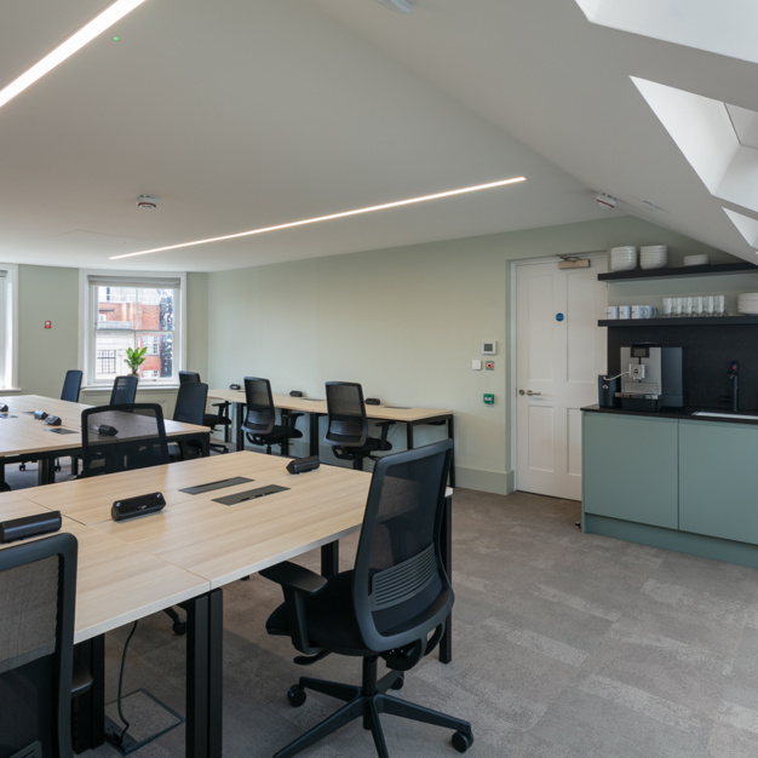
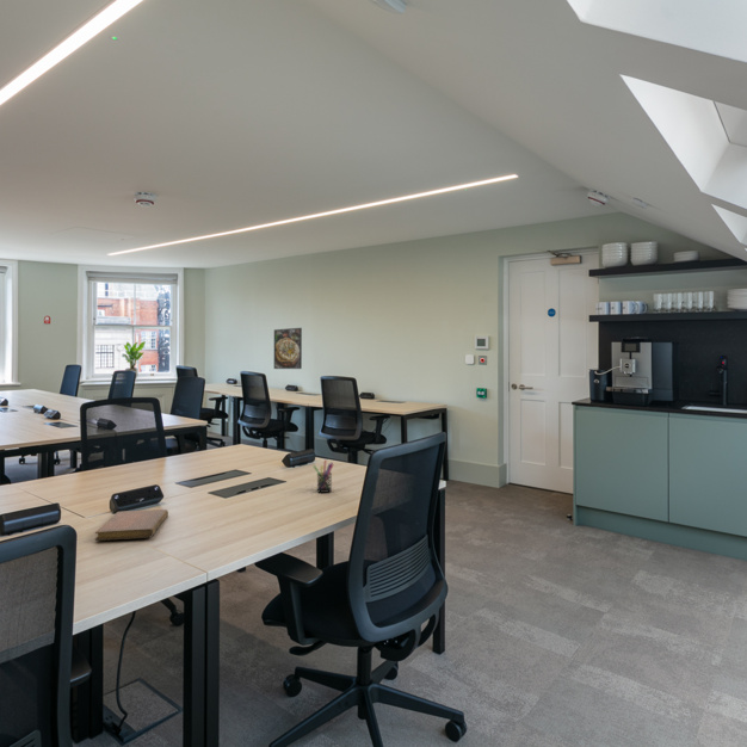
+ notebook (134, 523)
+ pen holder (322, 475)
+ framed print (286, 348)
